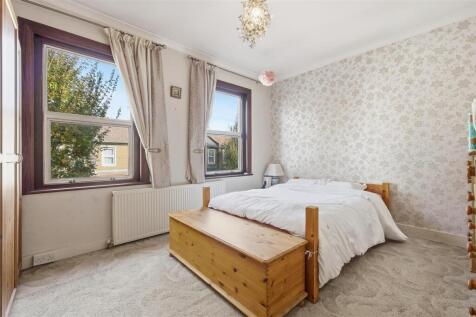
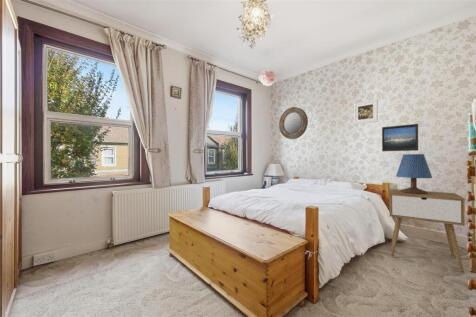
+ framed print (399, 138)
+ home mirror (292, 123)
+ nightstand (422, 220)
+ table lamp (413, 173)
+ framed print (365, 112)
